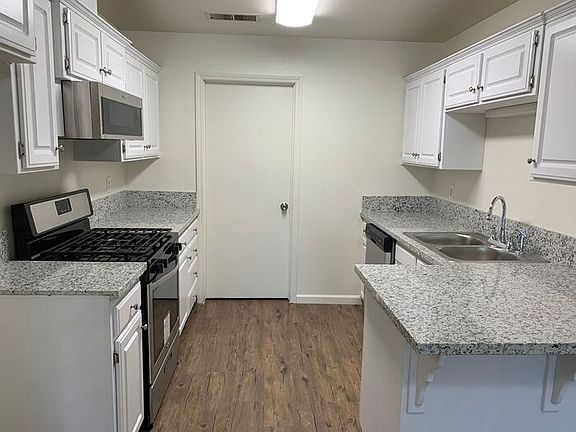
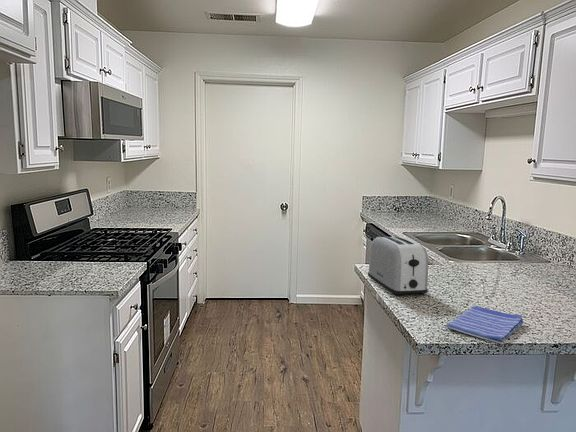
+ toaster (397, 263)
+ dish towel (486, 322)
